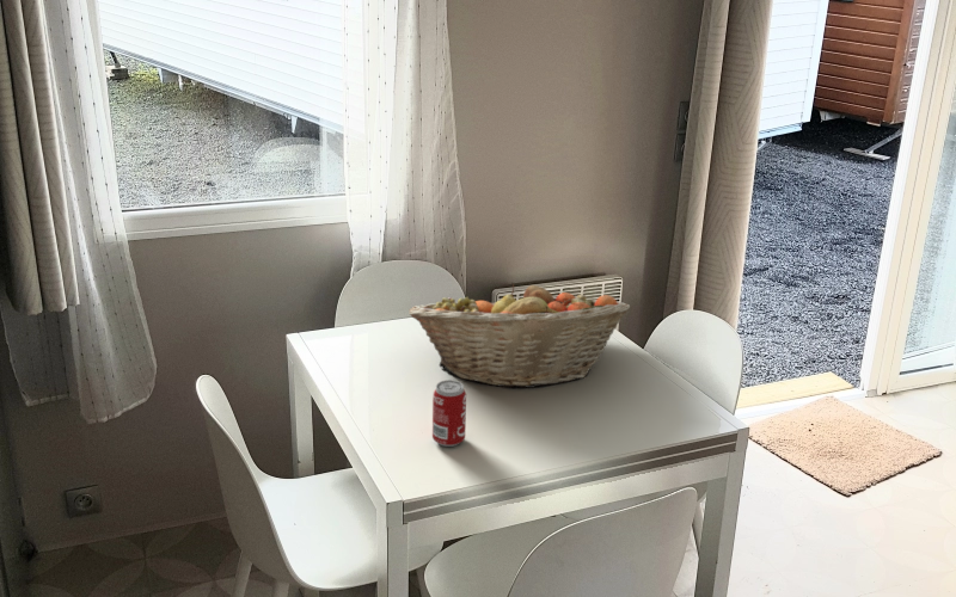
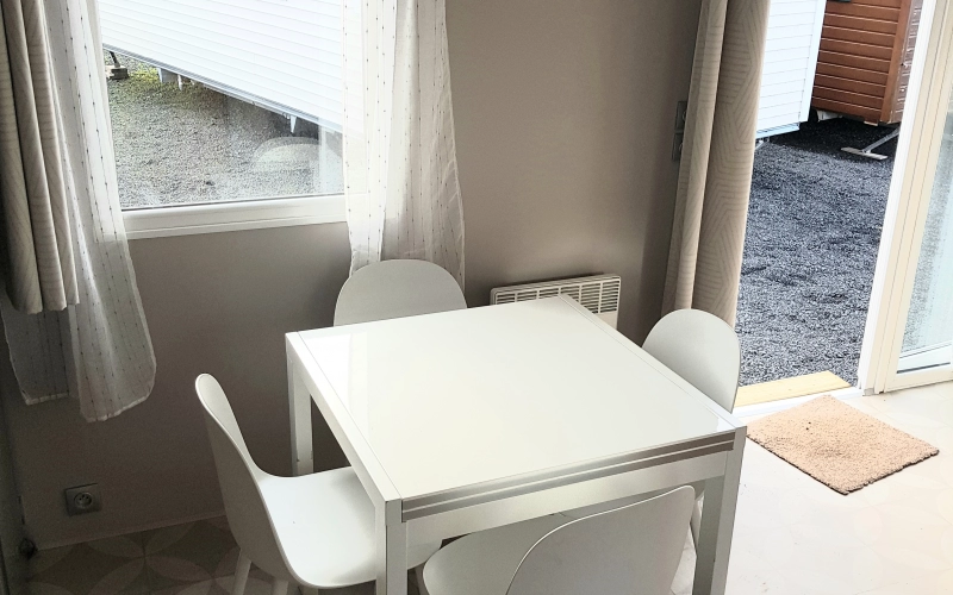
- beverage can (448, 413)
- fruit basket (519, 324)
